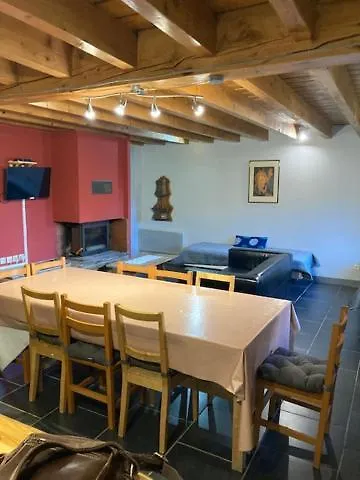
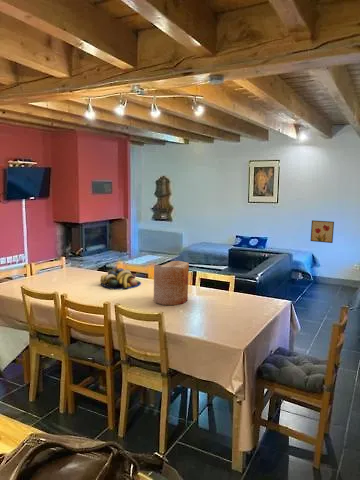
+ fruit bowl (121, 277)
+ wall art (322, 231)
+ vase (170, 281)
